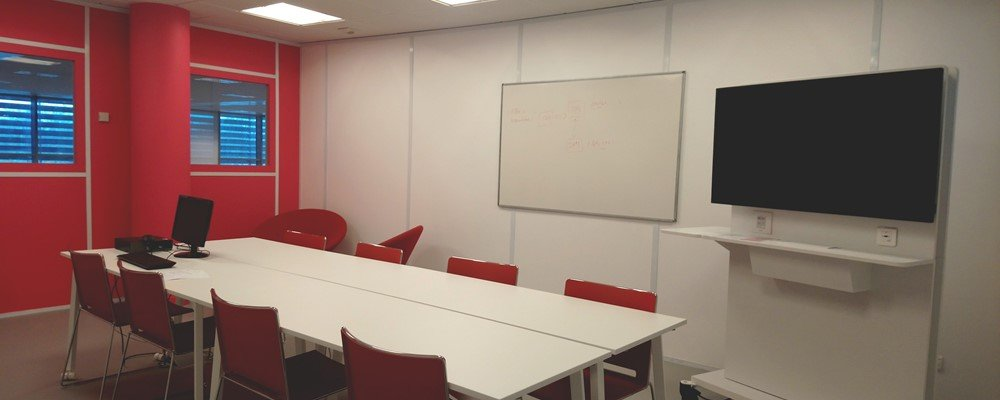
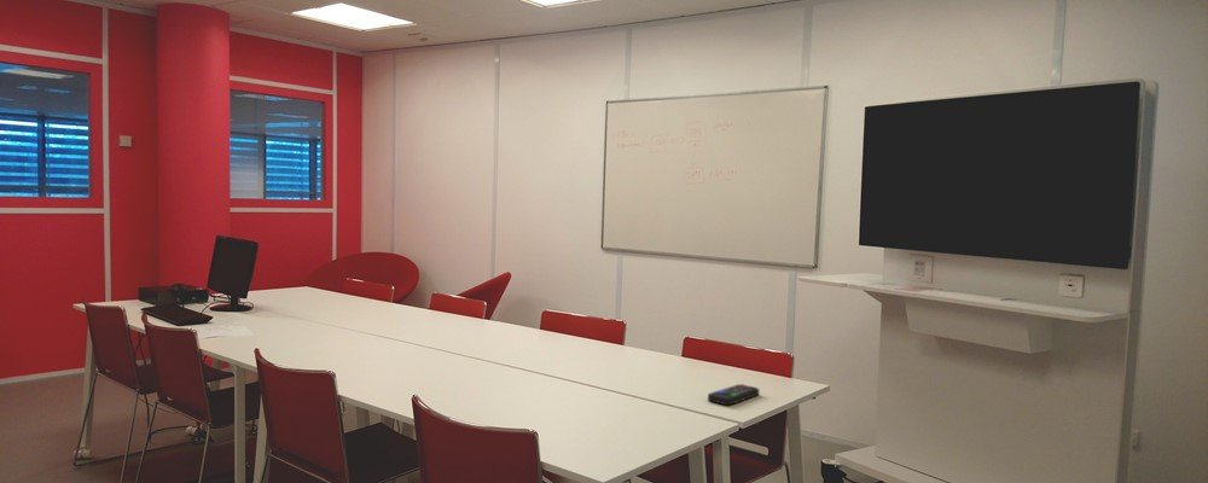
+ remote control (733, 394)
